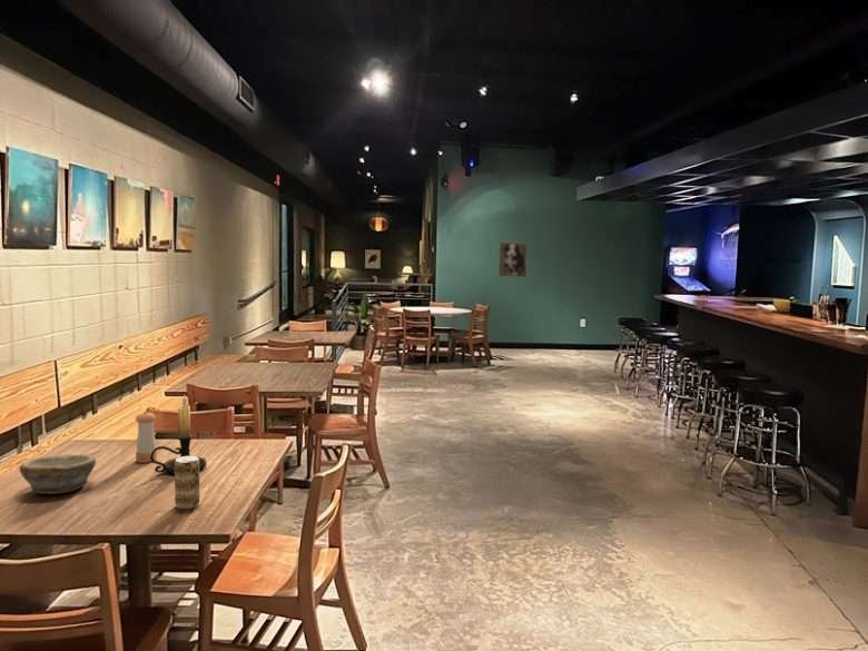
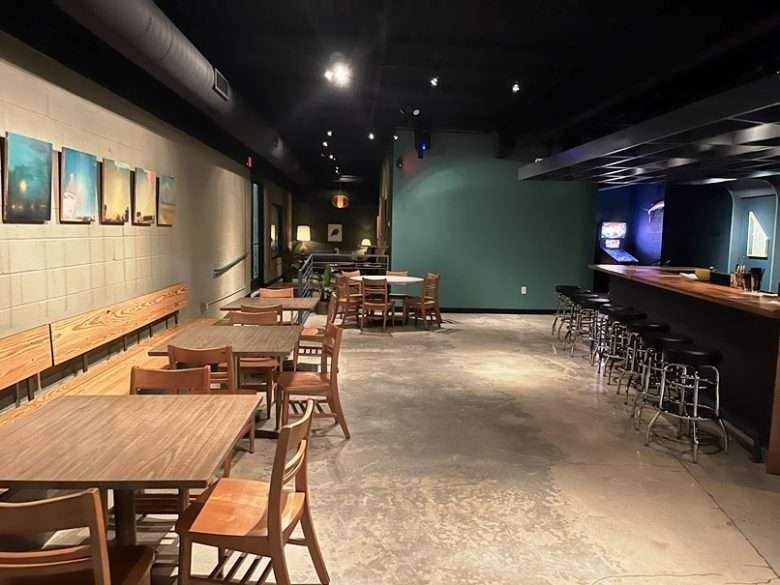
- bowl (59, 473)
- pepper shaker (146, 435)
- beverage can (187, 482)
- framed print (512, 259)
- candle holder (179, 432)
